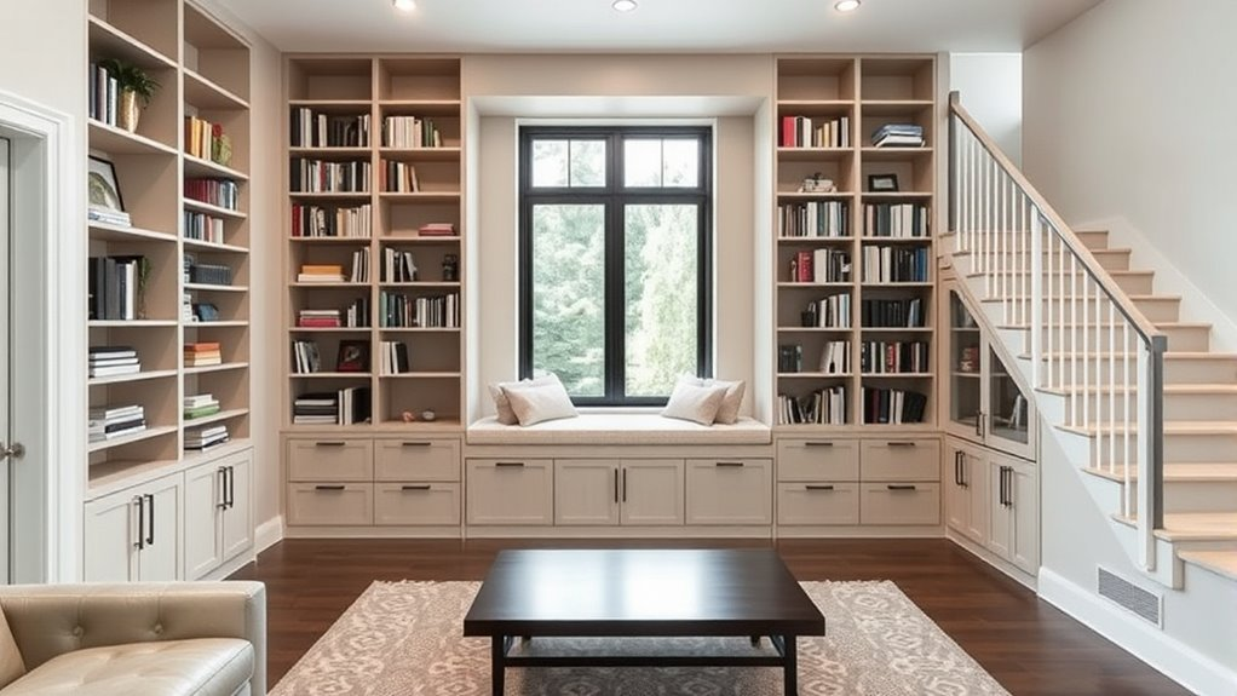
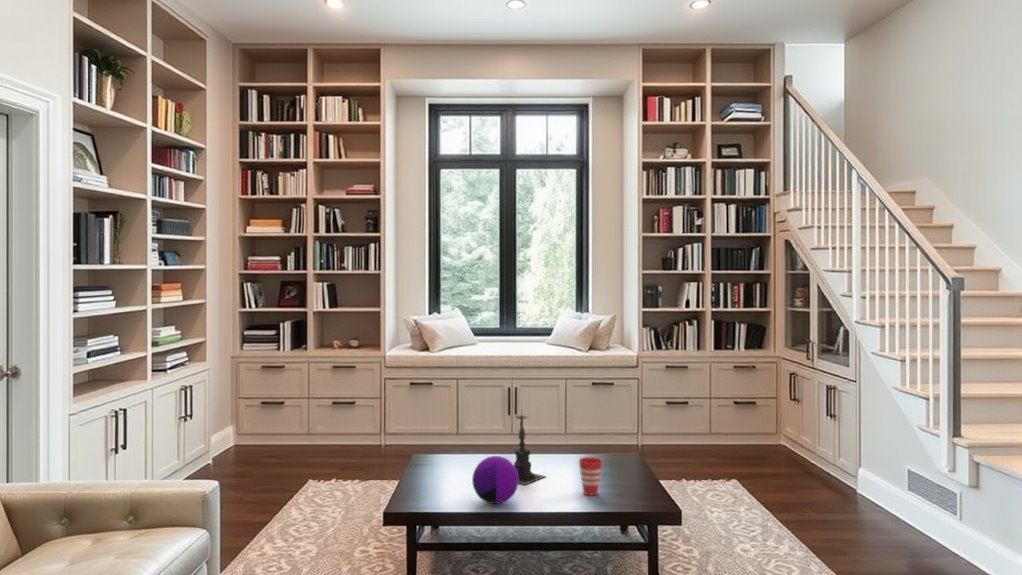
+ decorative orb (495, 479)
+ cup (590, 476)
+ candle holder (522, 442)
